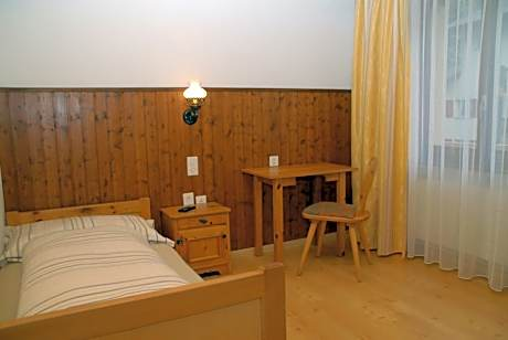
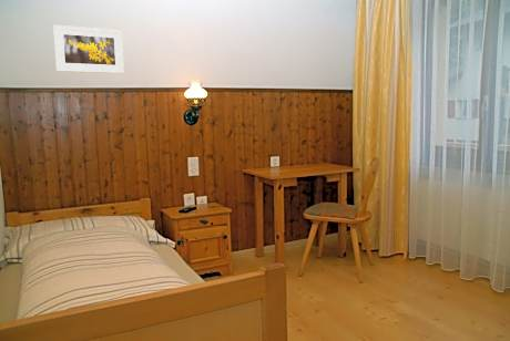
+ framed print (90, 50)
